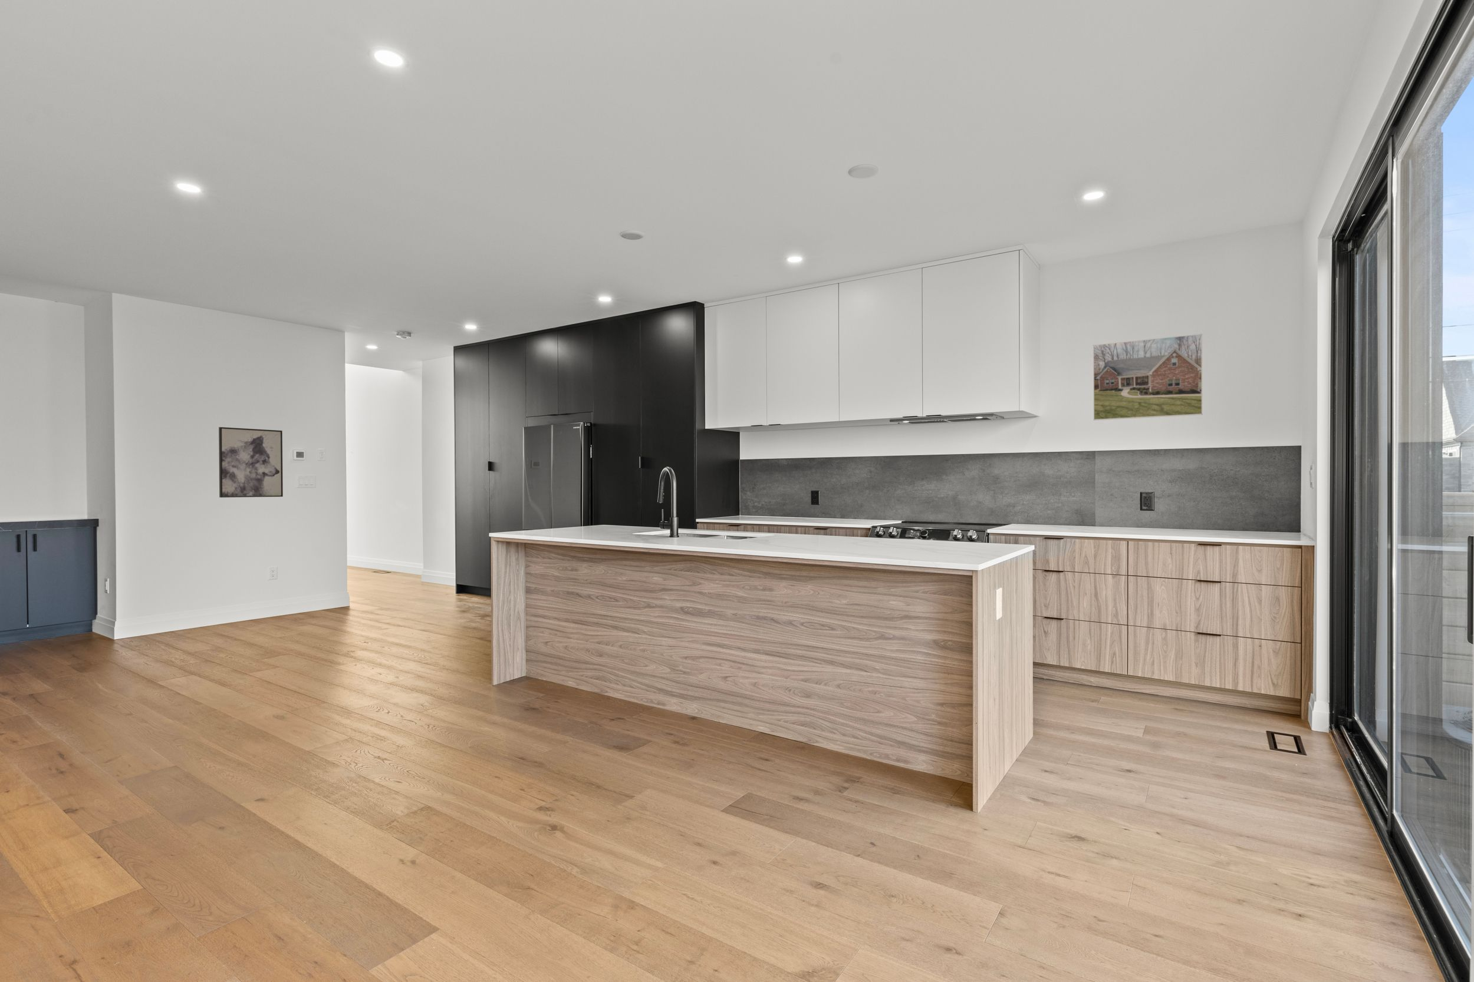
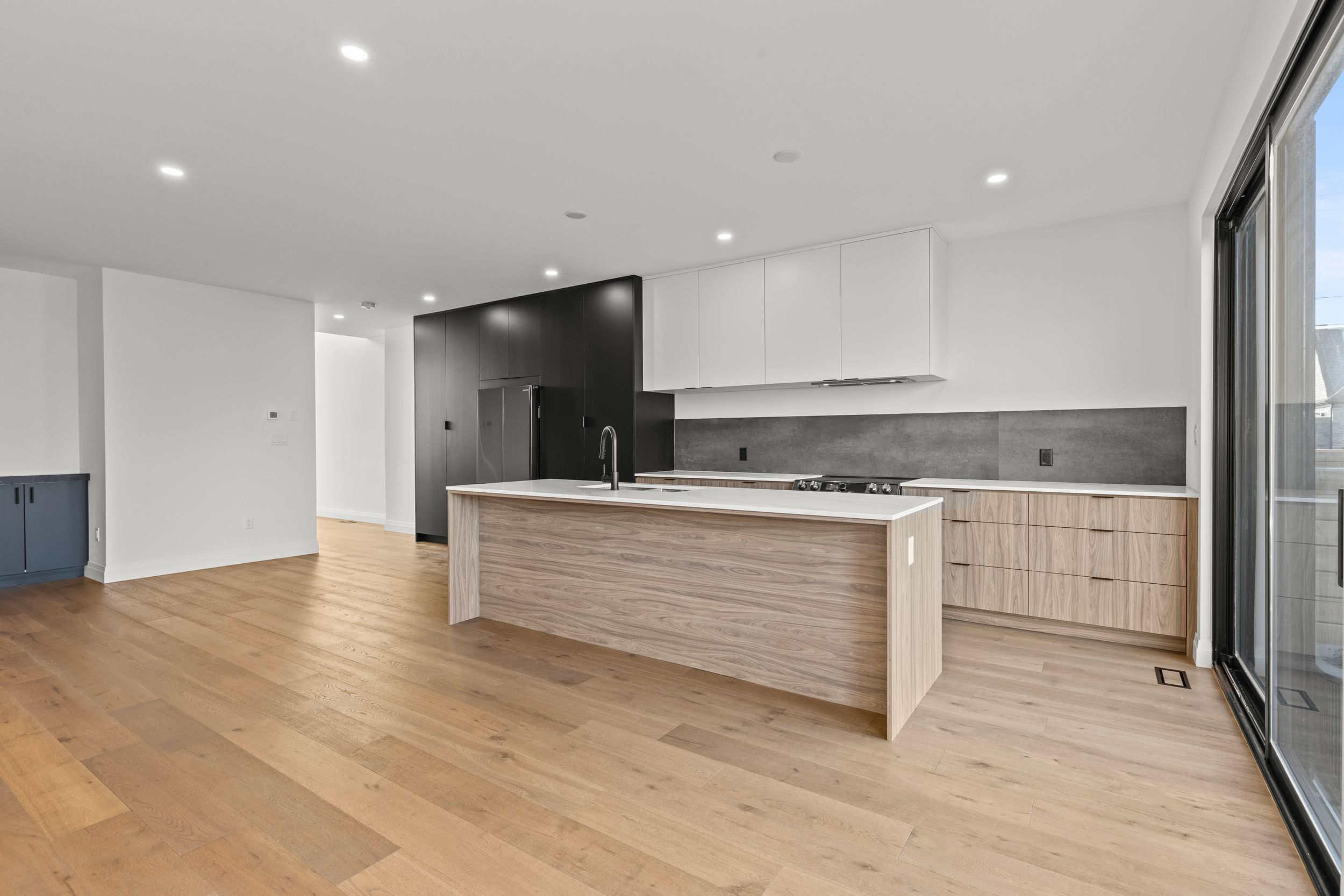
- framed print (1146, 378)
- wall art (252, 463)
